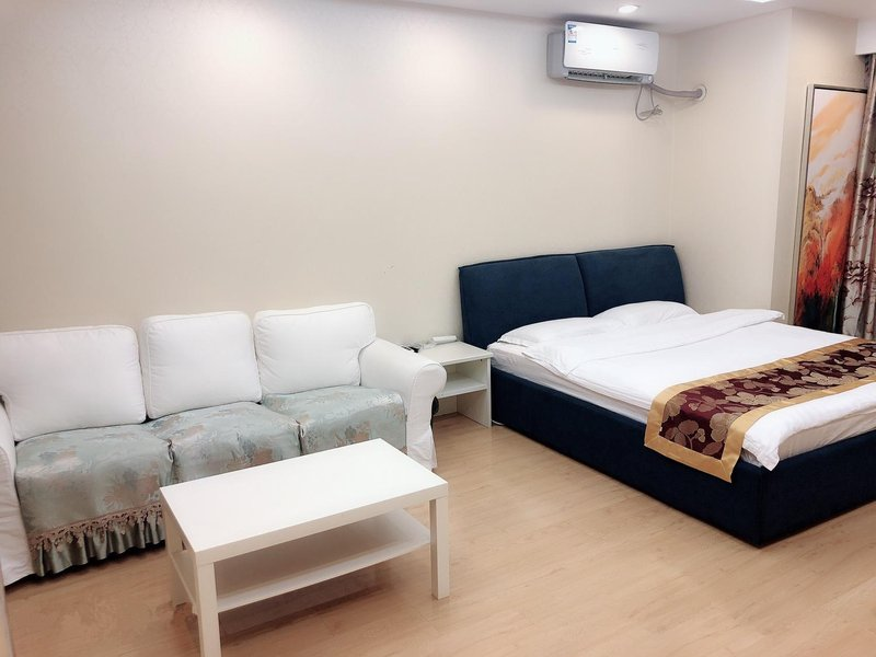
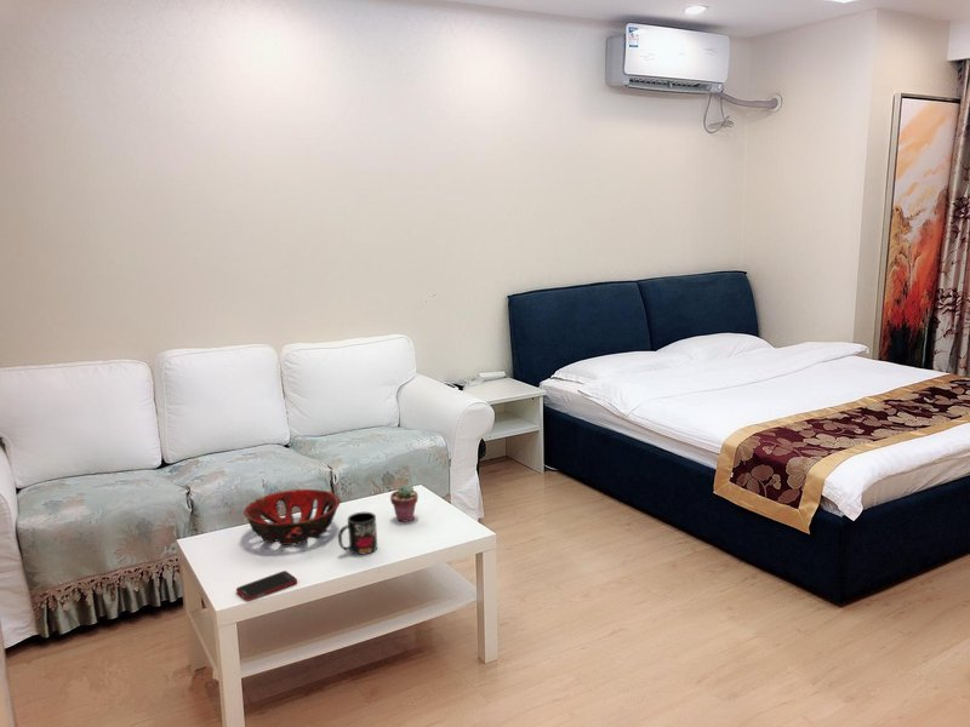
+ potted succulent (404, 500)
+ cell phone (267, 585)
+ mug (356, 534)
+ decorative bowl (292, 517)
